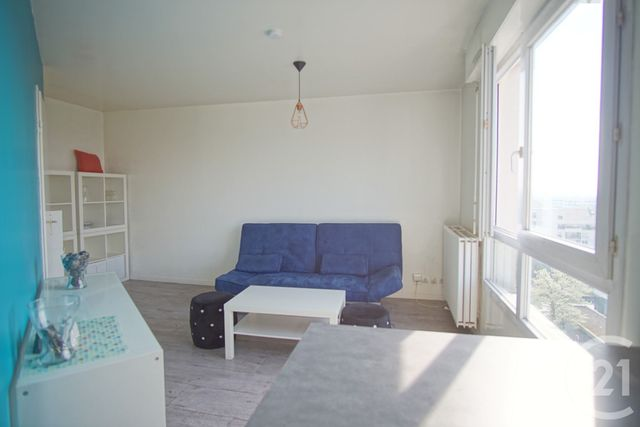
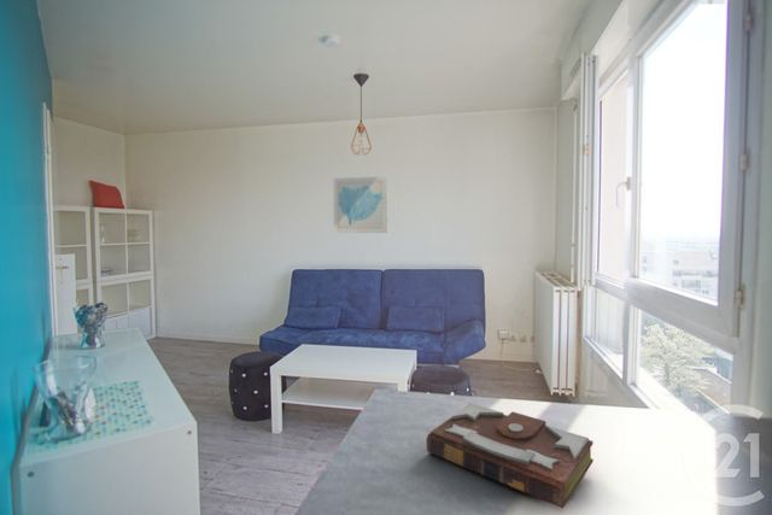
+ book (508, 444)
+ wall art (359, 205)
